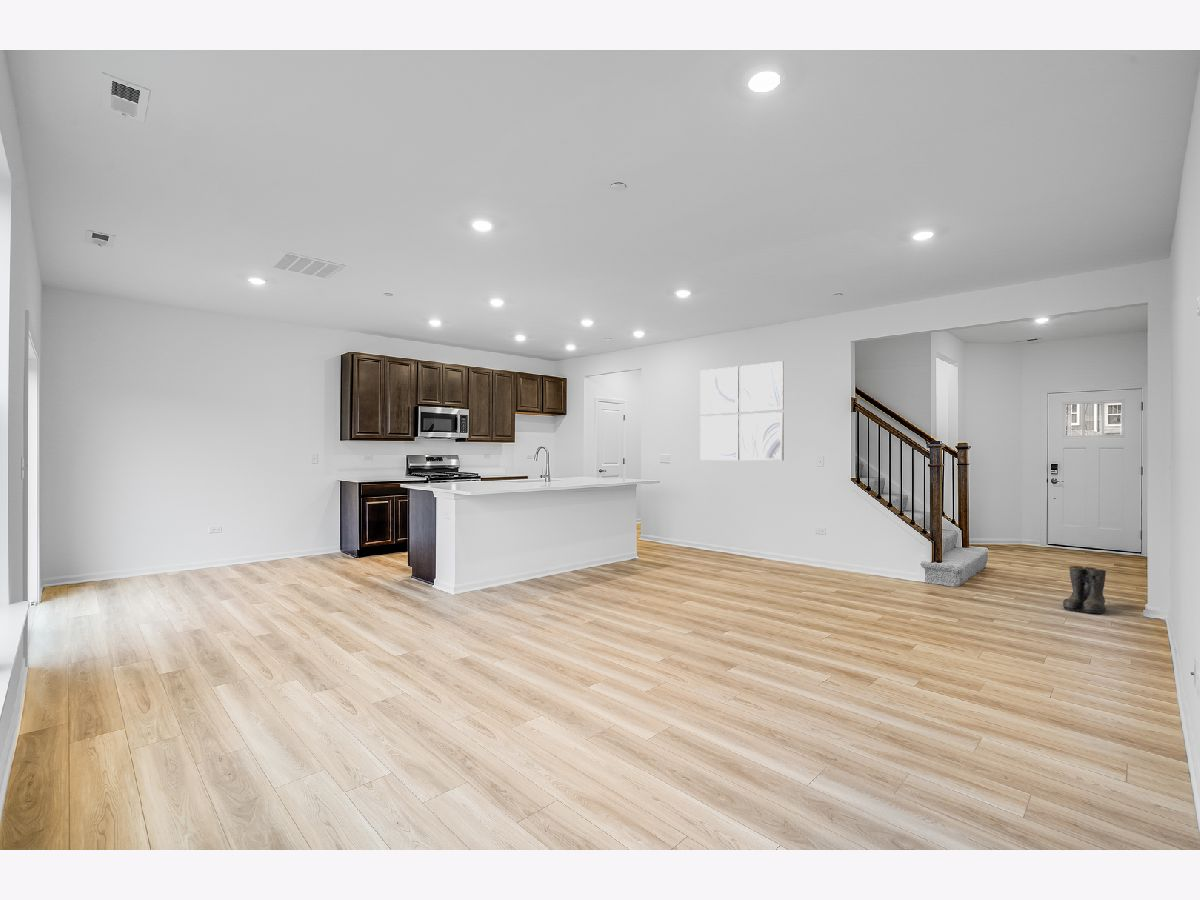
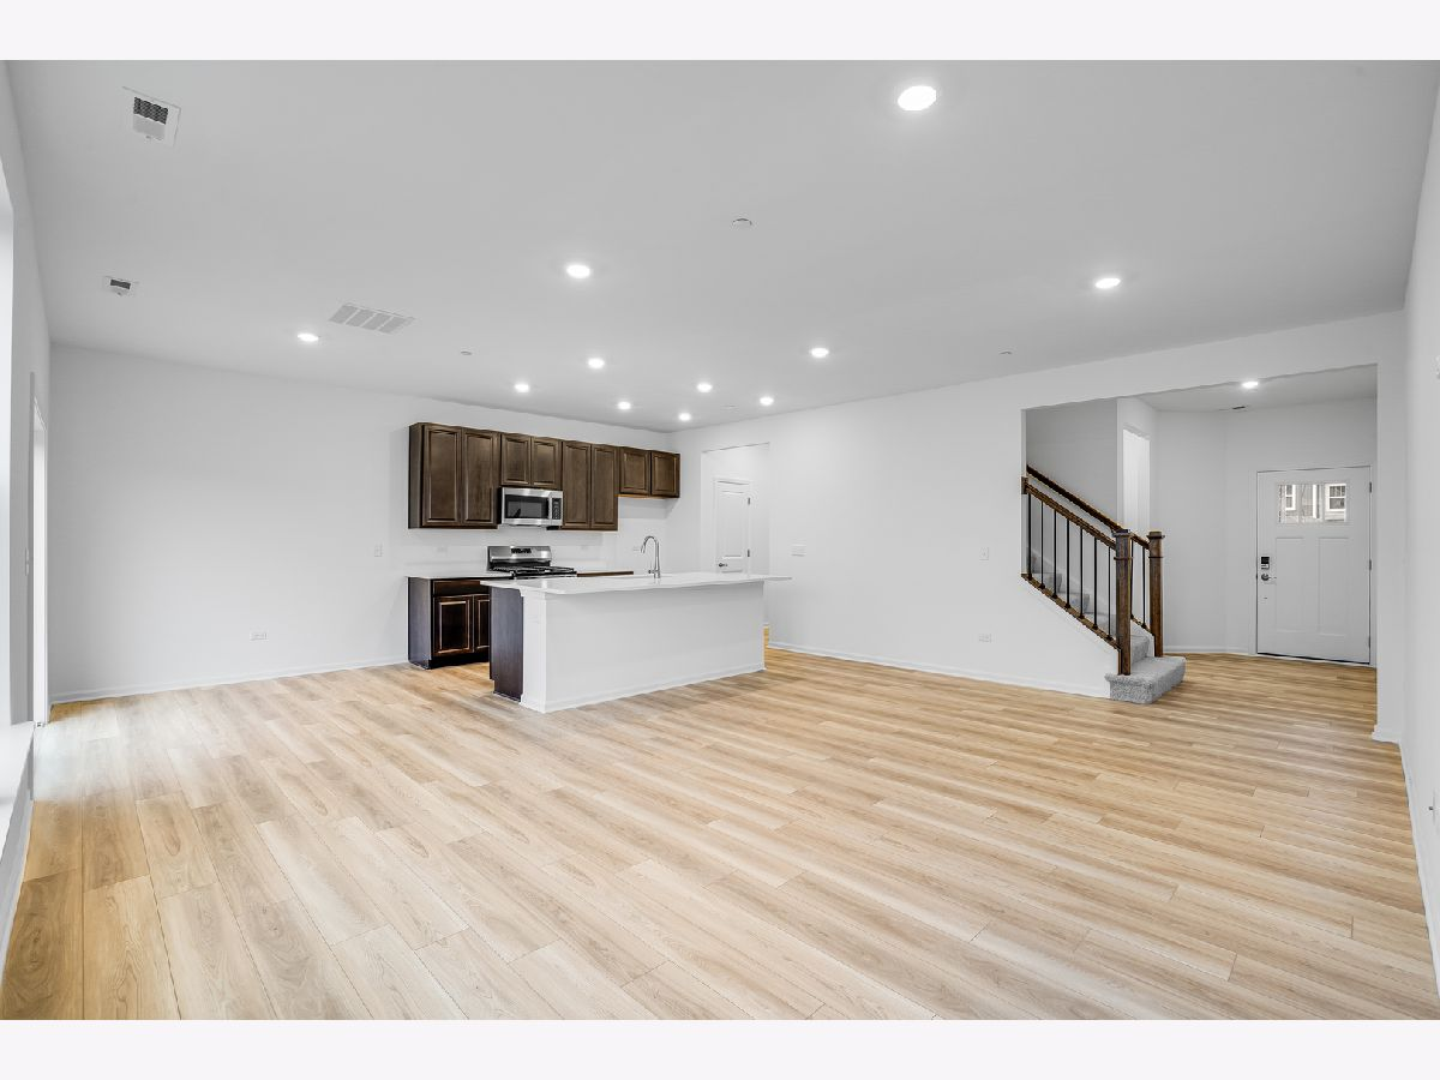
- wall art (740, 414)
- boots (1084, 588)
